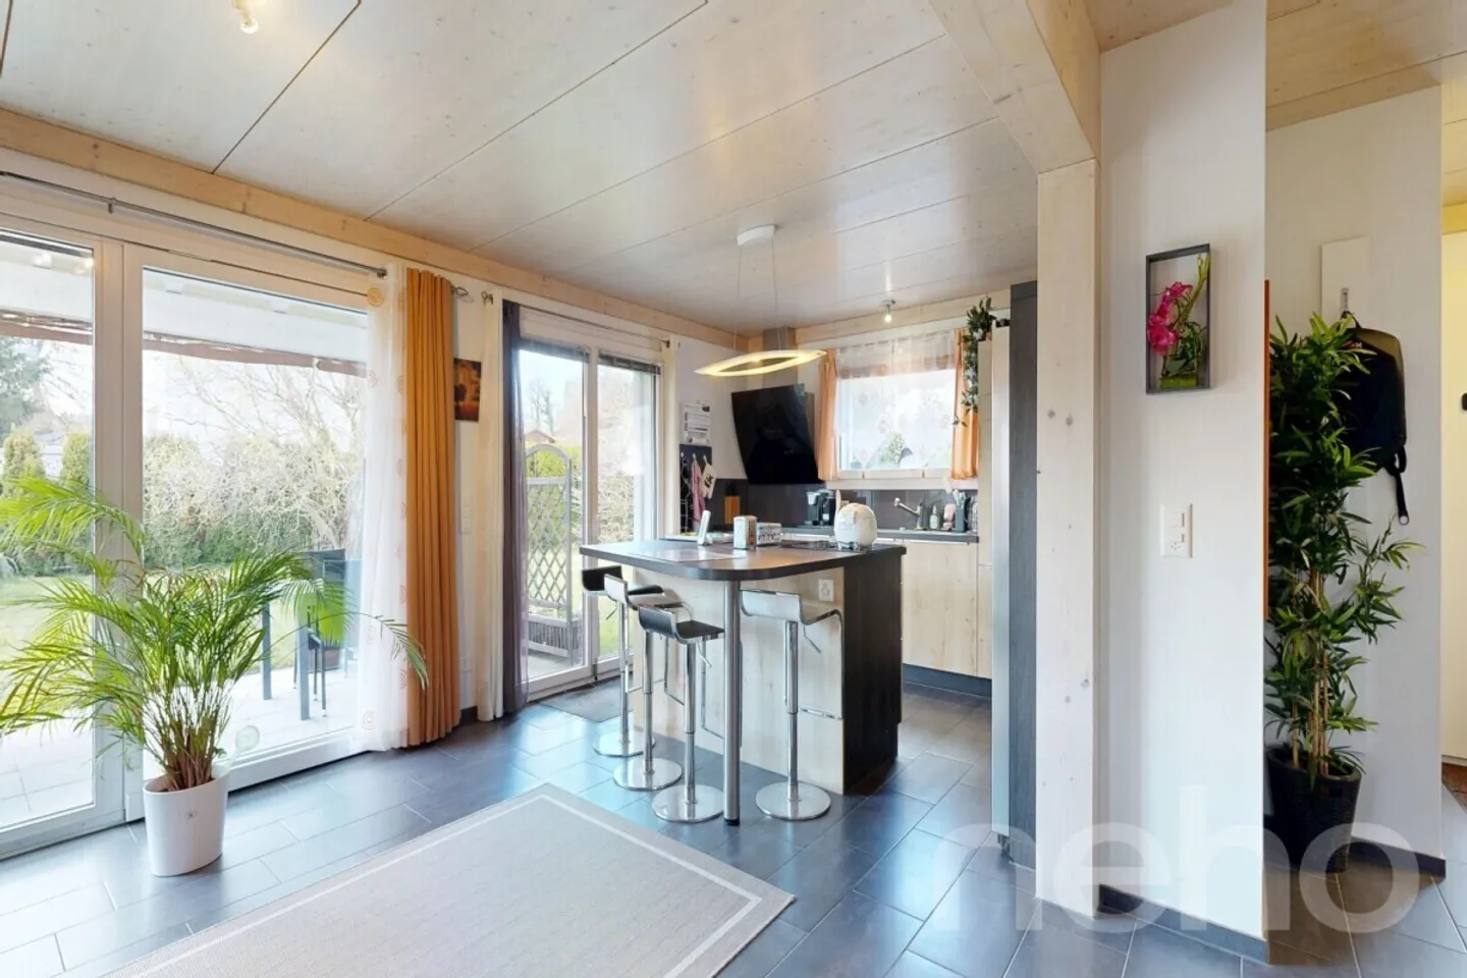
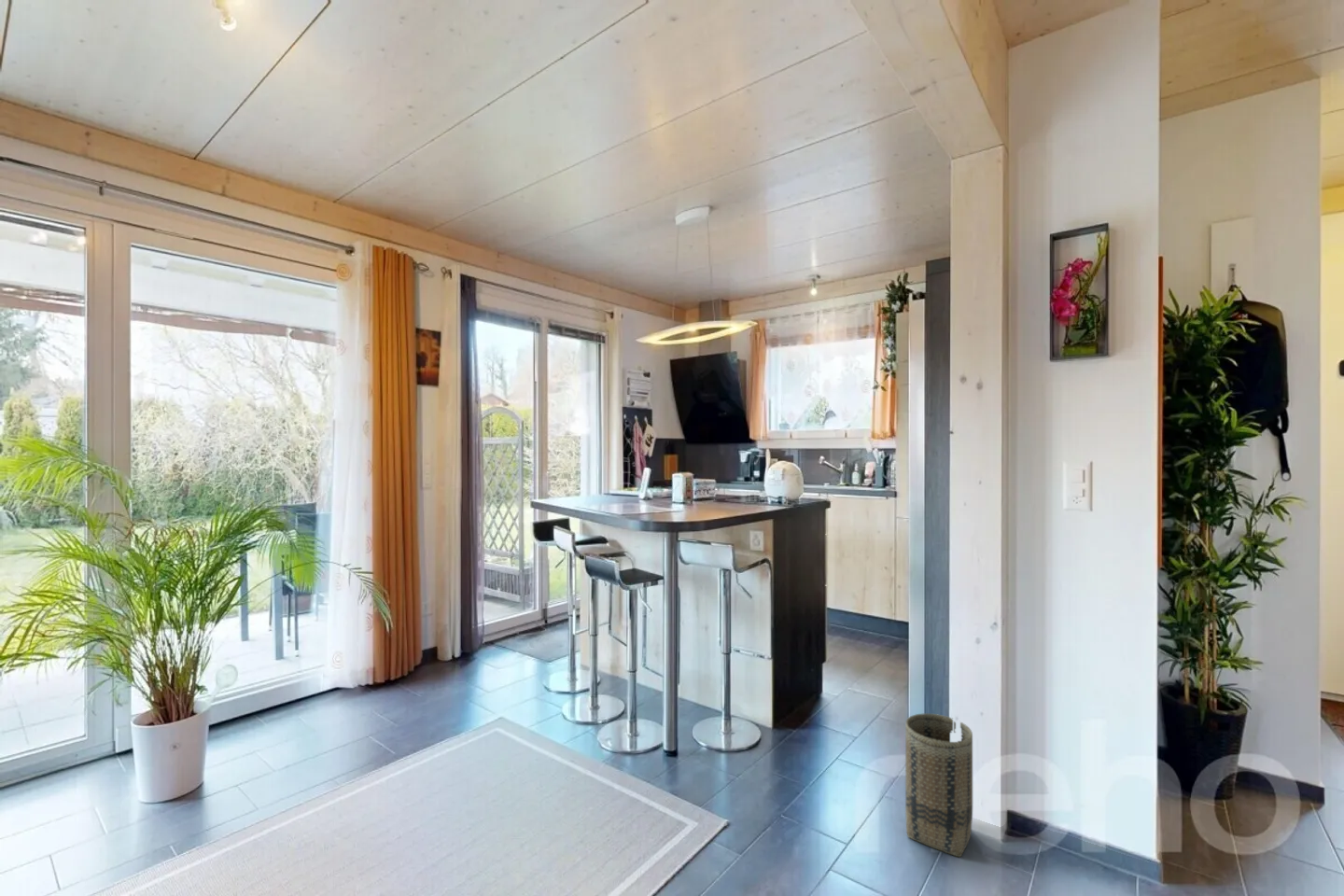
+ basket (938, 780)
